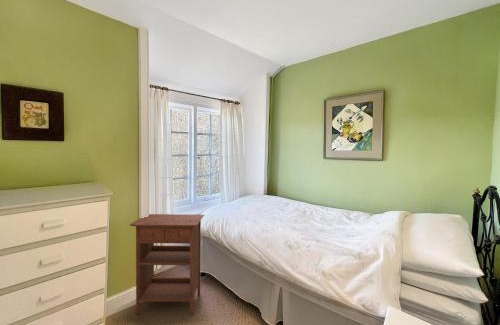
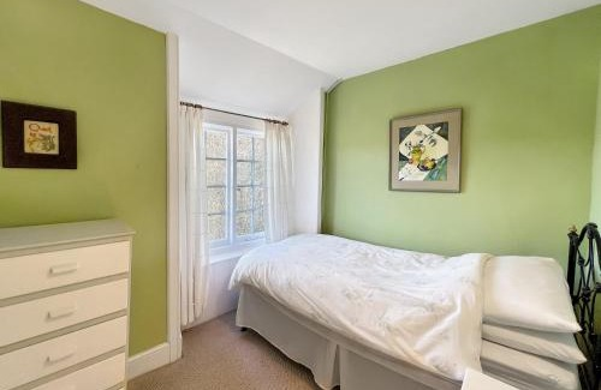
- nightstand (169, 262)
